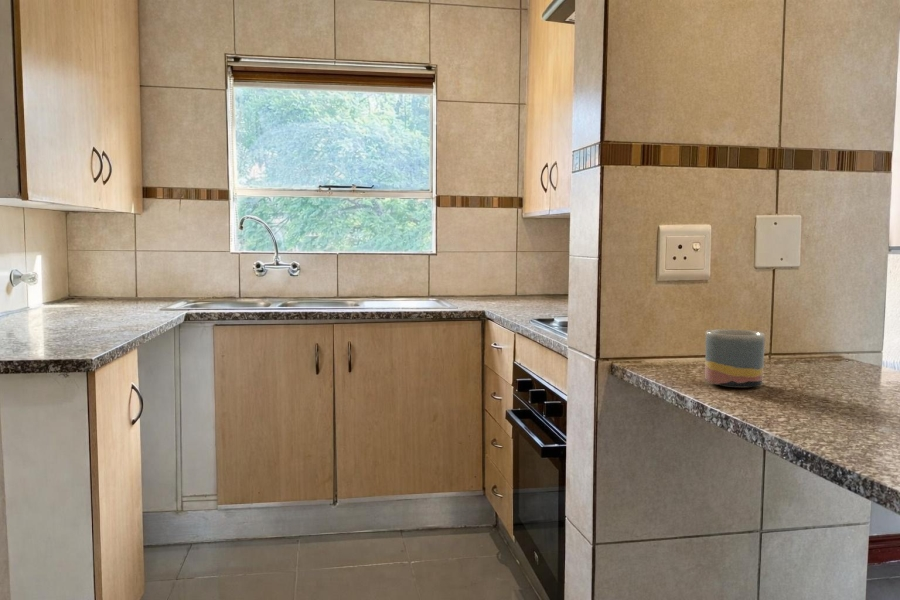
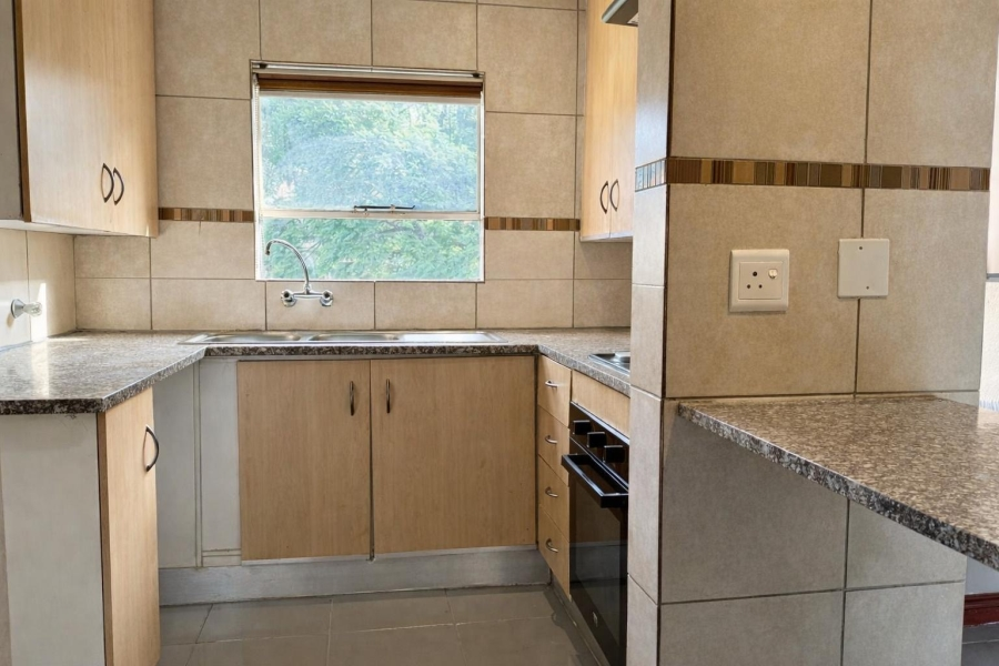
- mug (733, 356)
